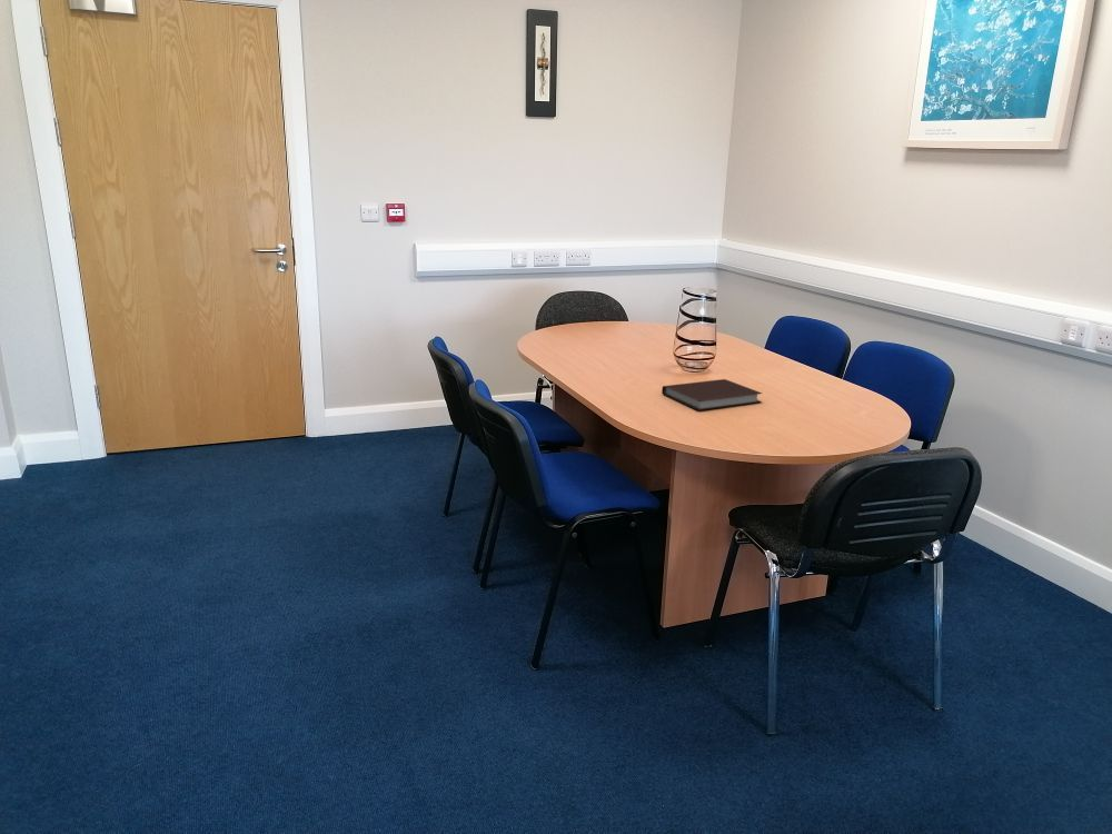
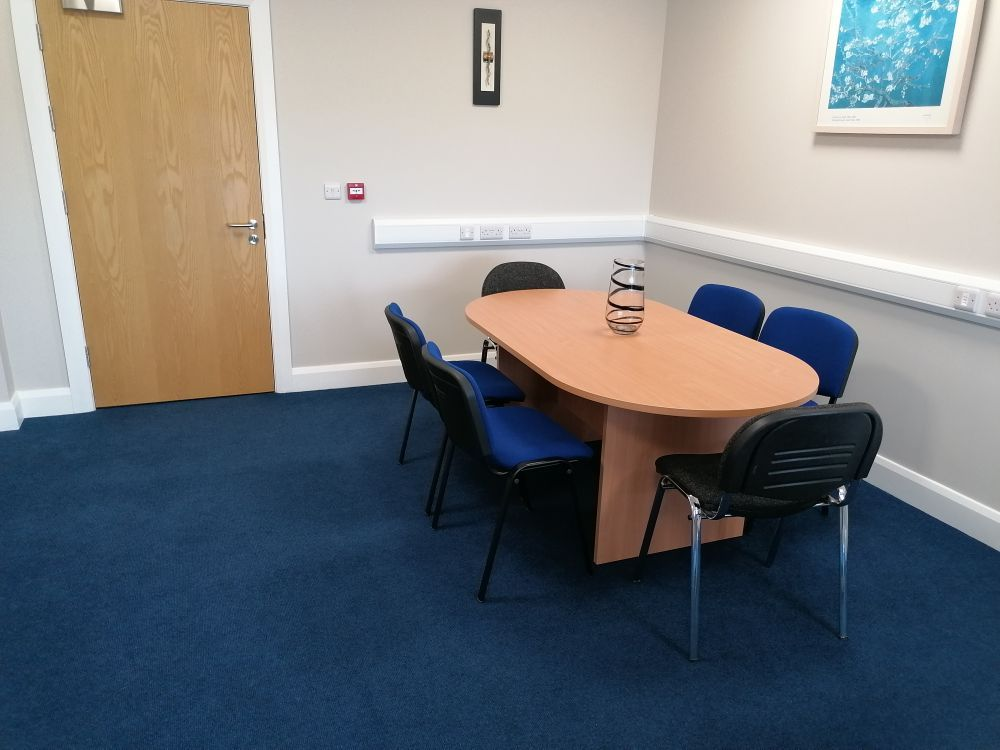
- notebook (711, 394)
